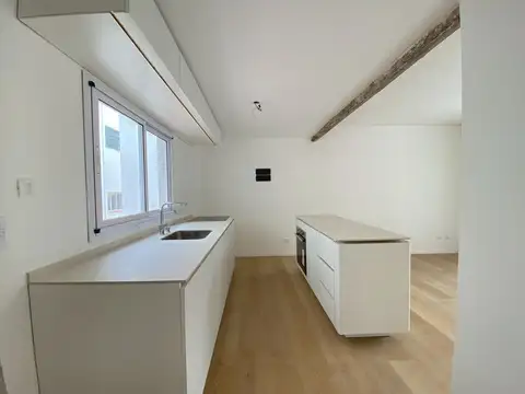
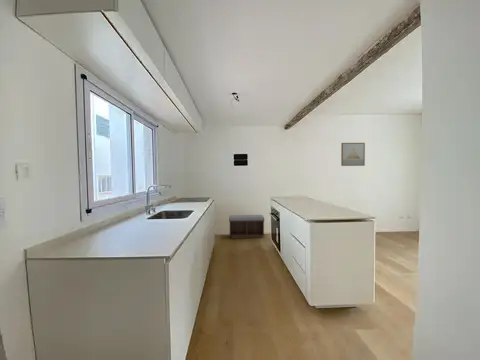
+ wall art (353, 154)
+ bench (246, 226)
